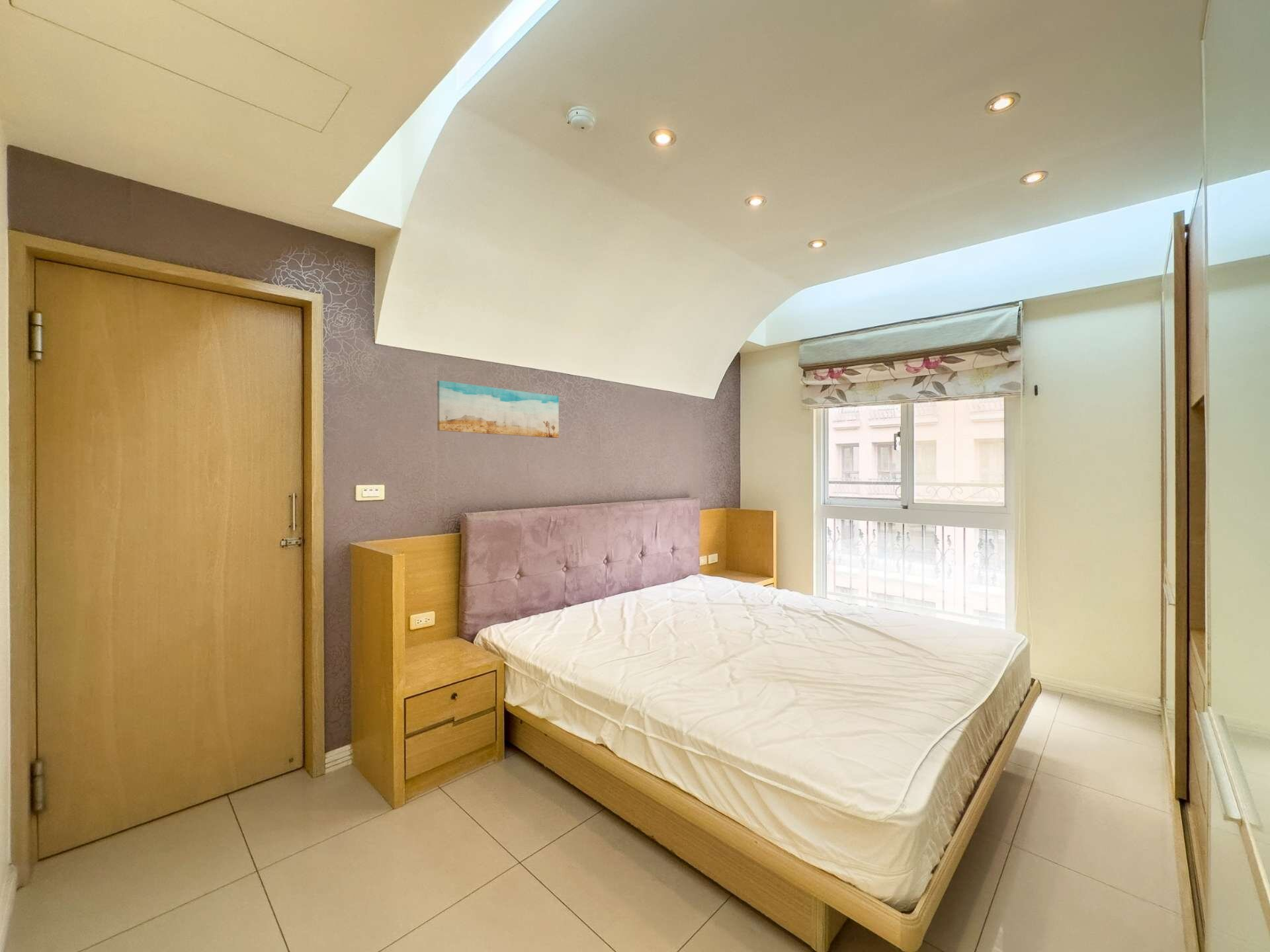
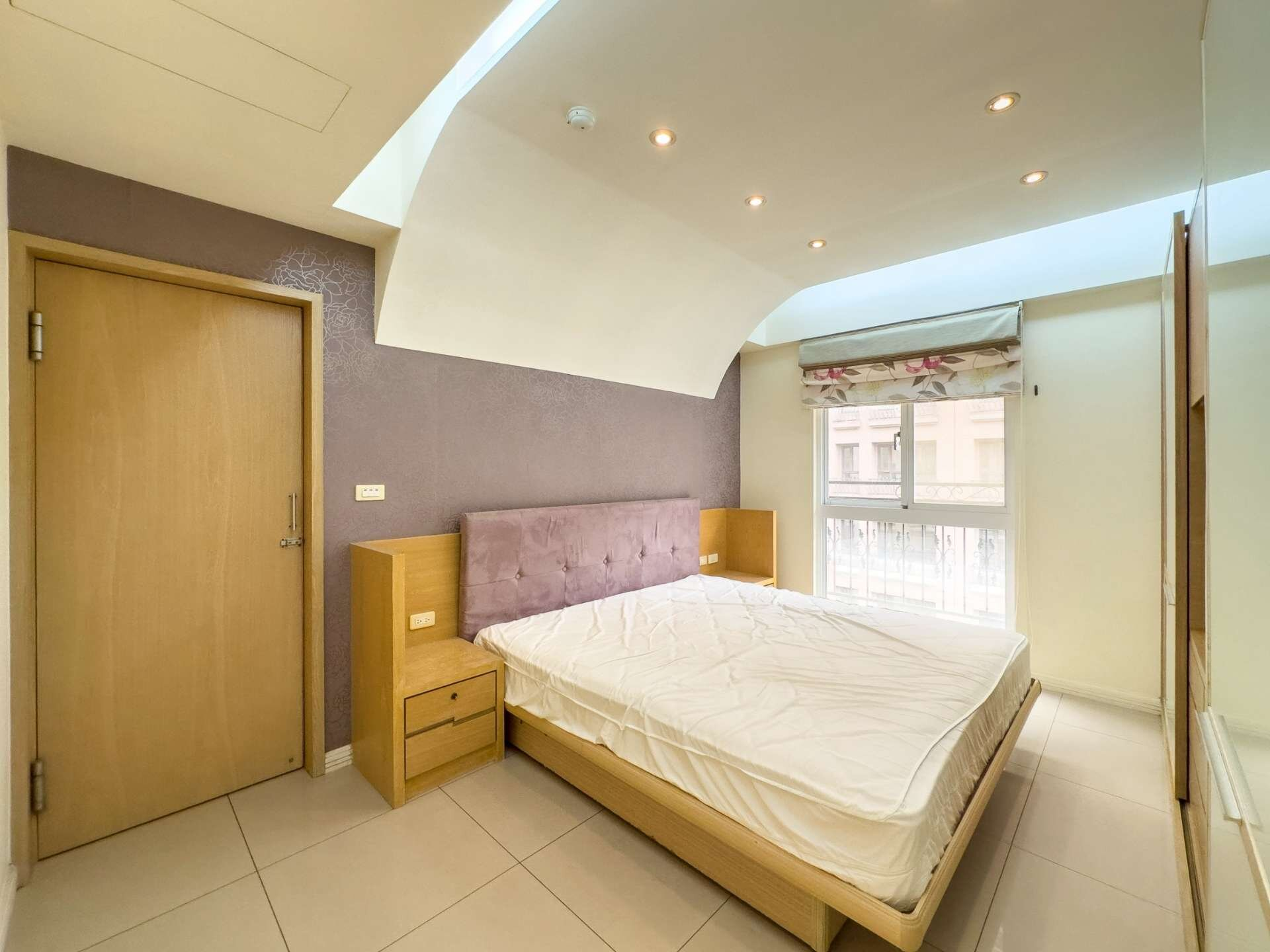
- wall art (502, 412)
